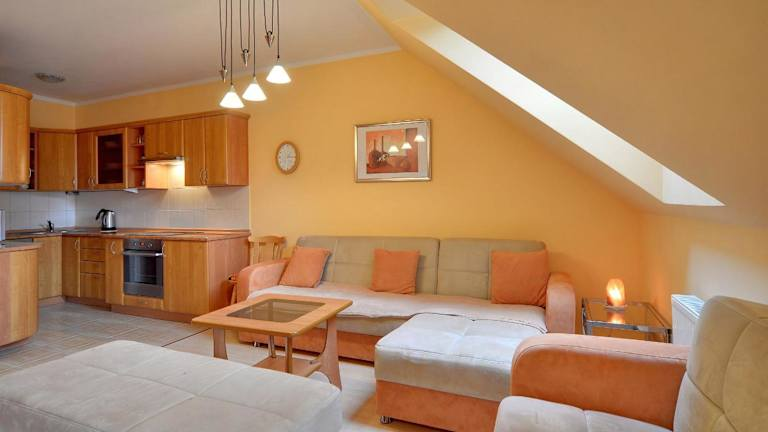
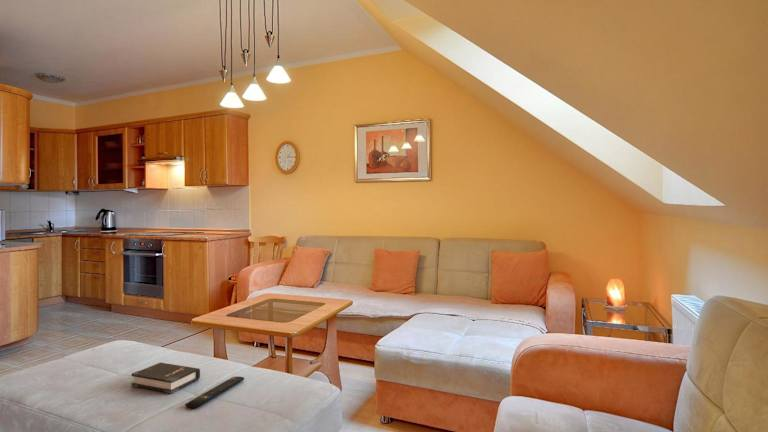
+ remote control (217, 391)
+ hardback book (166, 376)
